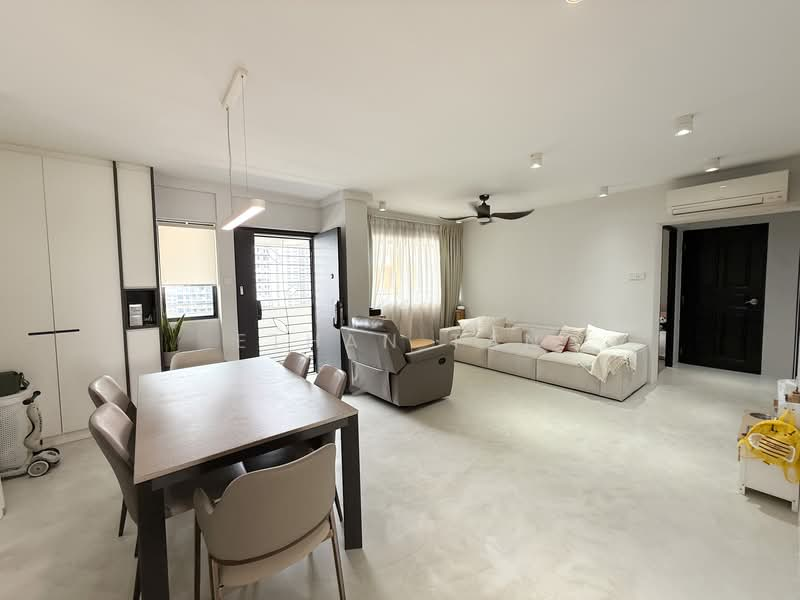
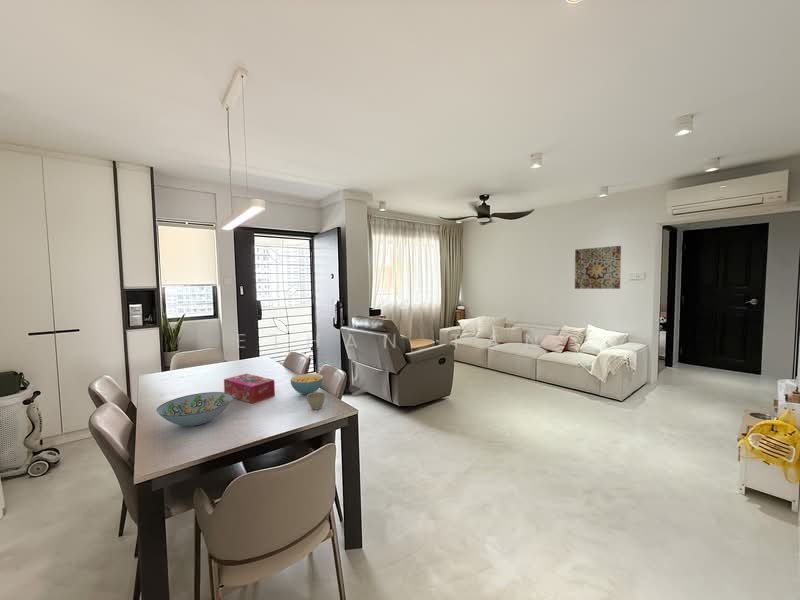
+ decorative bowl (197, 412)
+ cereal bowl (307, 385)
+ wall art (596, 268)
+ flower pot (316, 401)
+ tissue box (249, 387)
